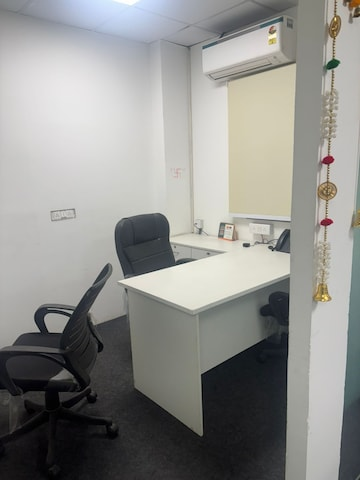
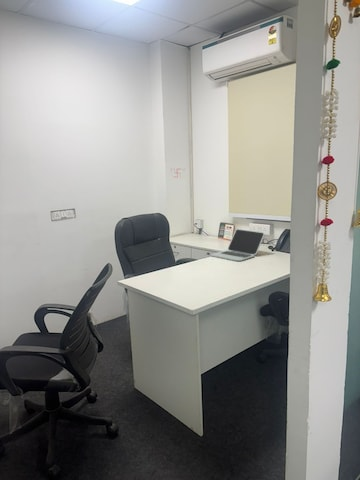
+ laptop (237, 244)
